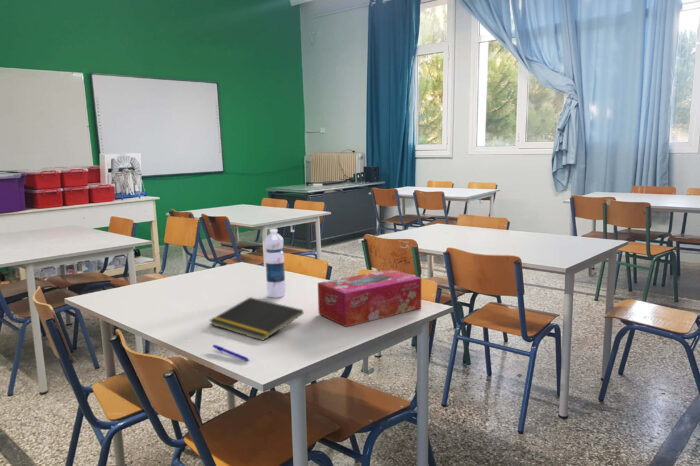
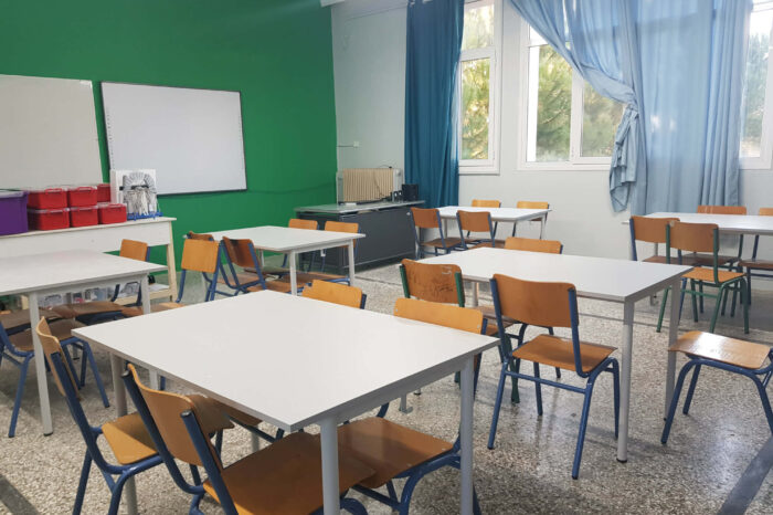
- notepad (256, 317)
- tissue box (370, 295)
- water bottle (275, 262)
- pen (231, 352)
